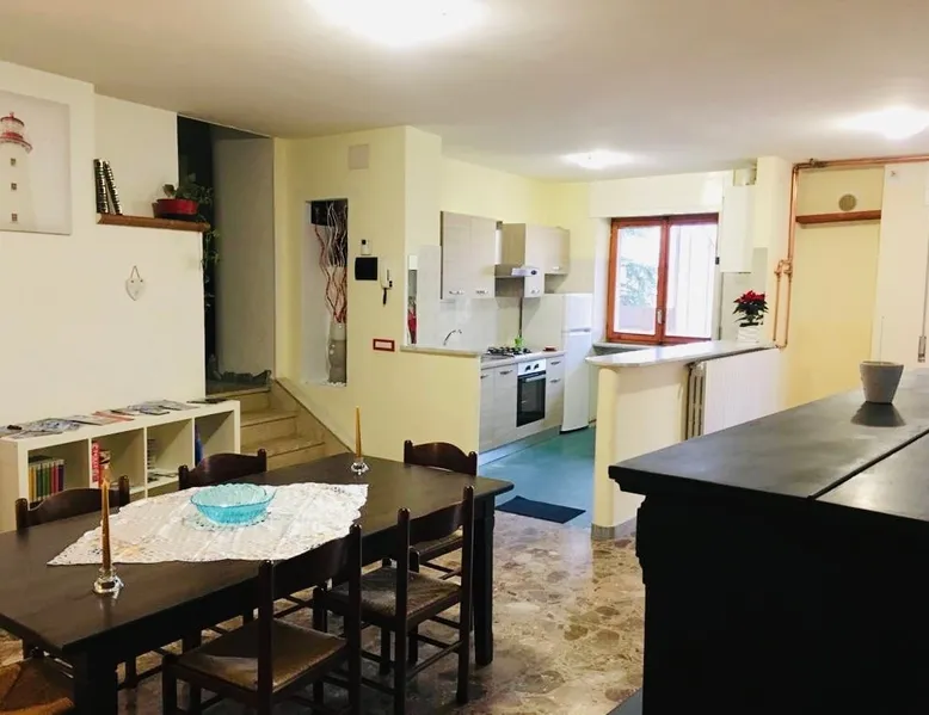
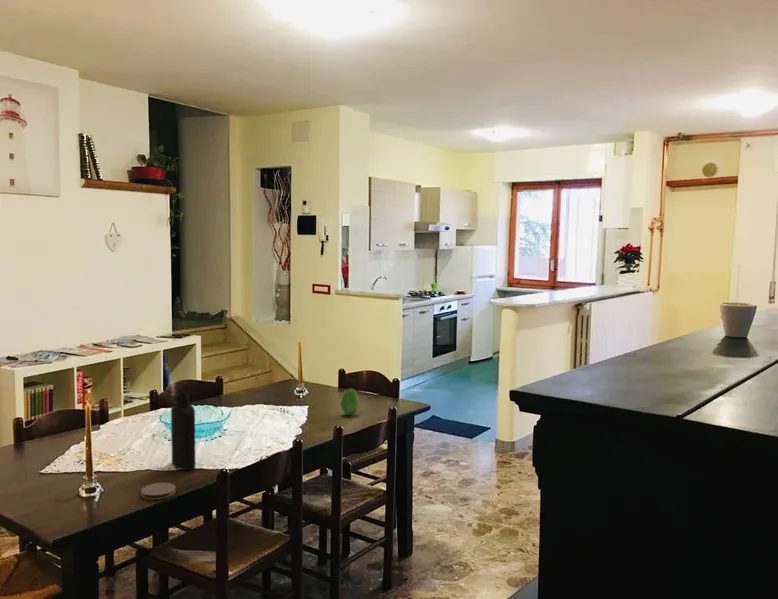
+ coaster (158, 490)
+ fruit (349, 401)
+ bottle (183, 430)
